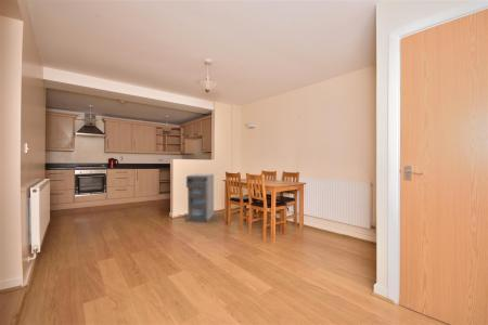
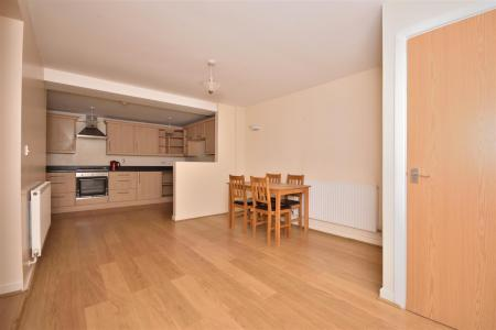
- storage cabinet (200, 196)
